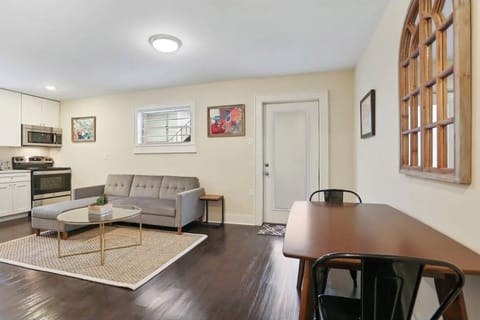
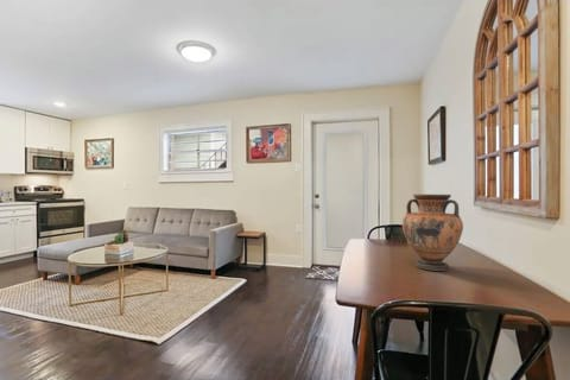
+ vase (431, 230)
